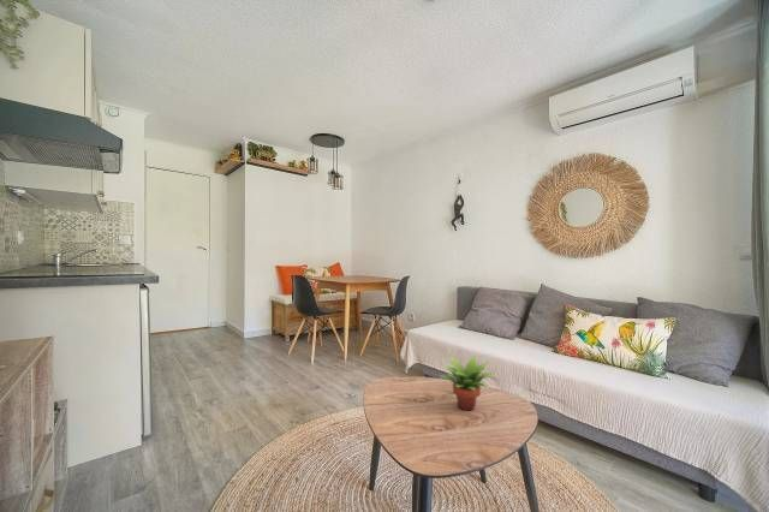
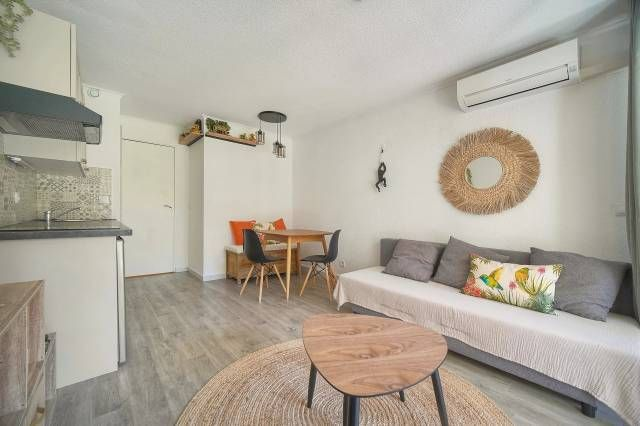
- succulent plant (467, 382)
